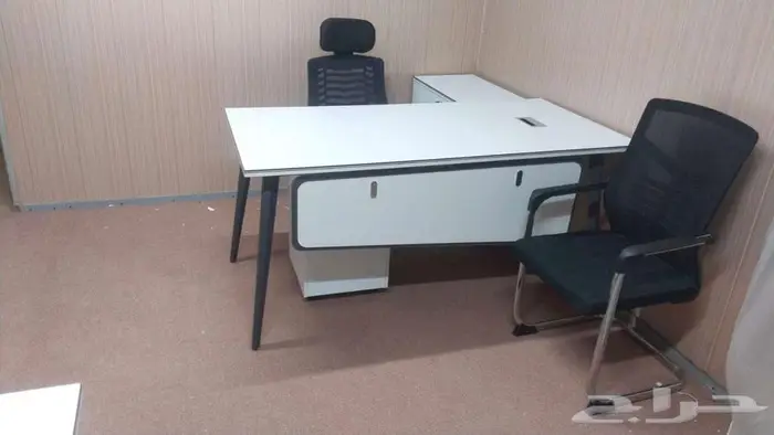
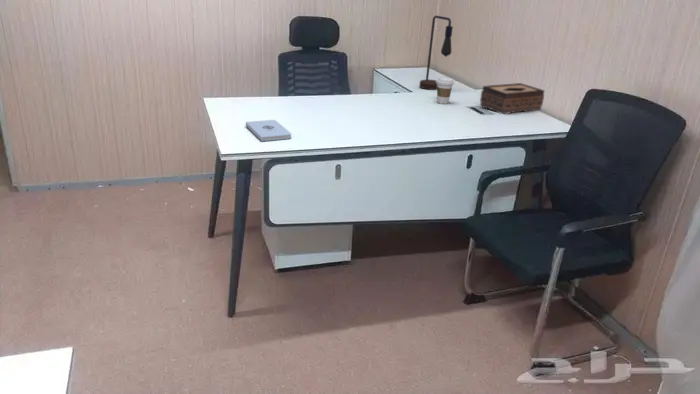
+ tissue box (511, 98)
+ notepad (268, 129)
+ coffee cup (444, 90)
+ table lamp (441, 52)
